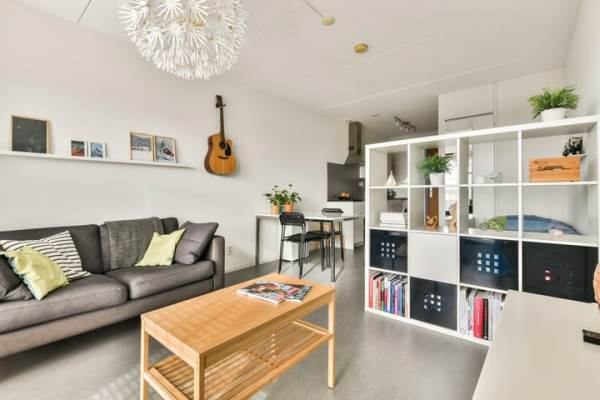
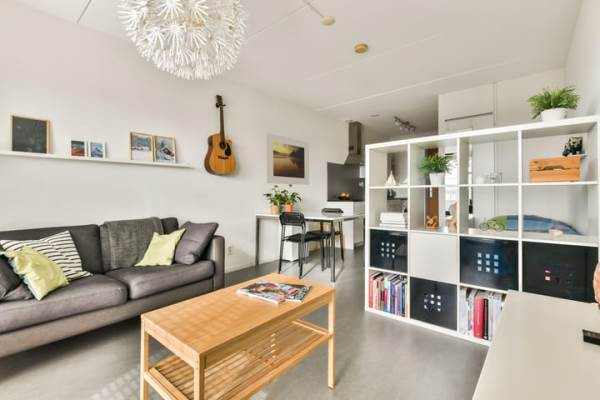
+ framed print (289, 161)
